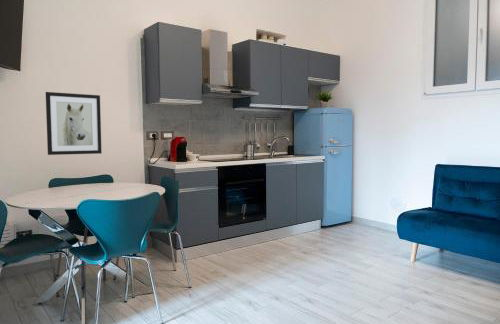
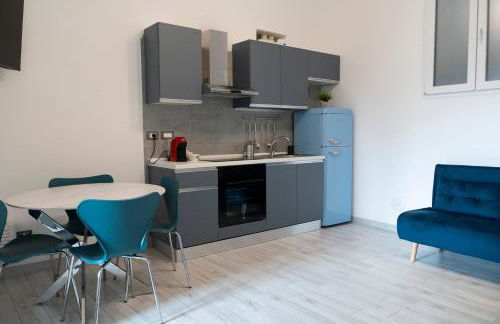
- wall art (74, 124)
